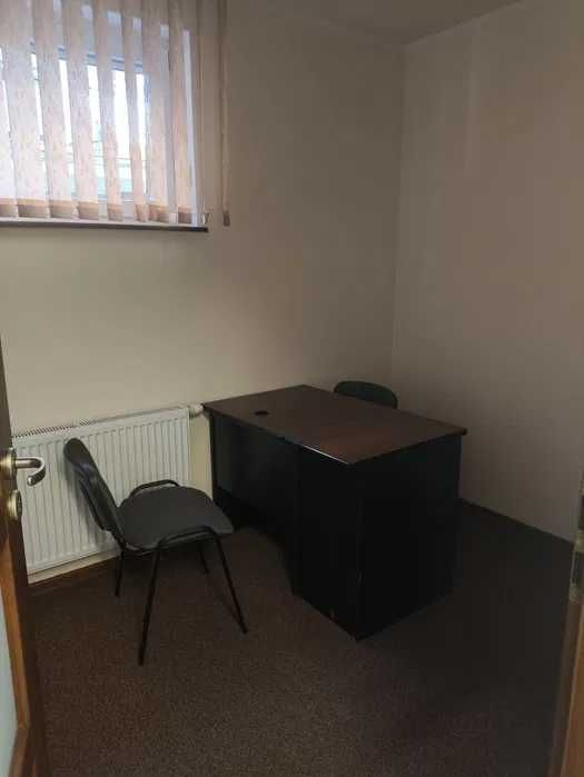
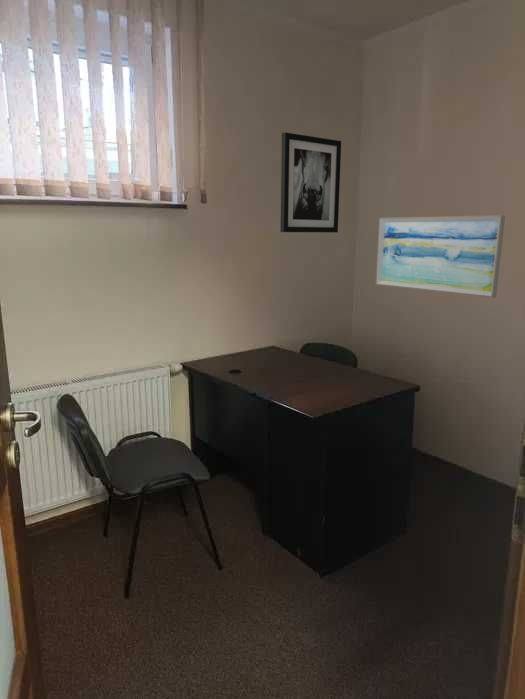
+ wall art (311, 185)
+ wall art (432, 254)
